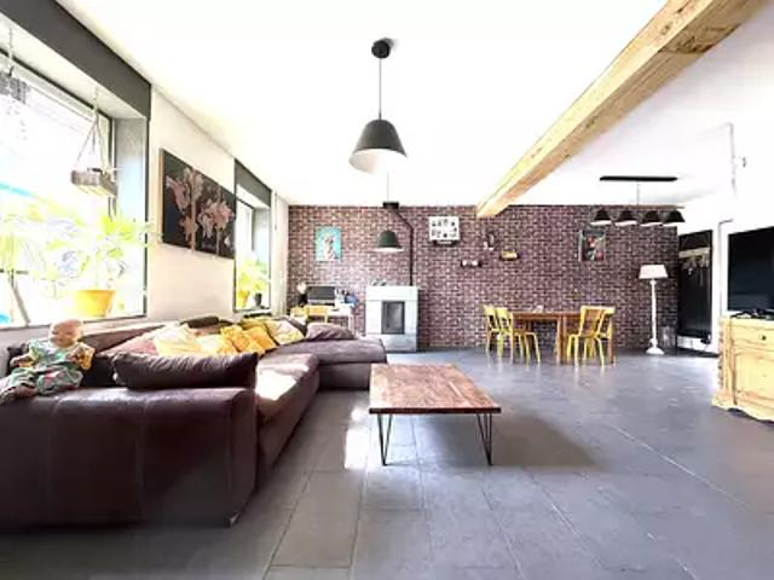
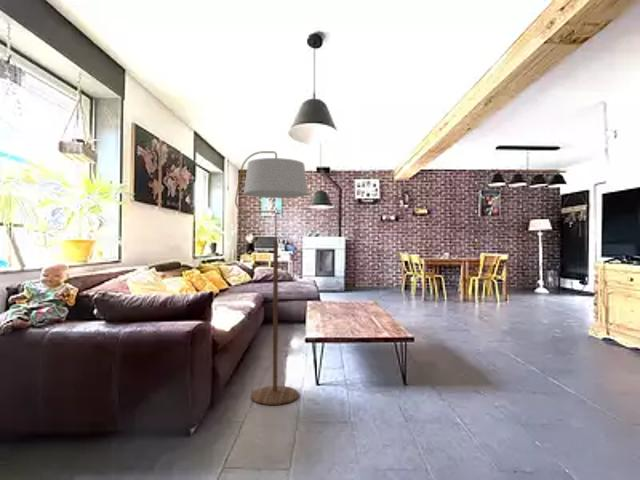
+ floor lamp (273, 272)
